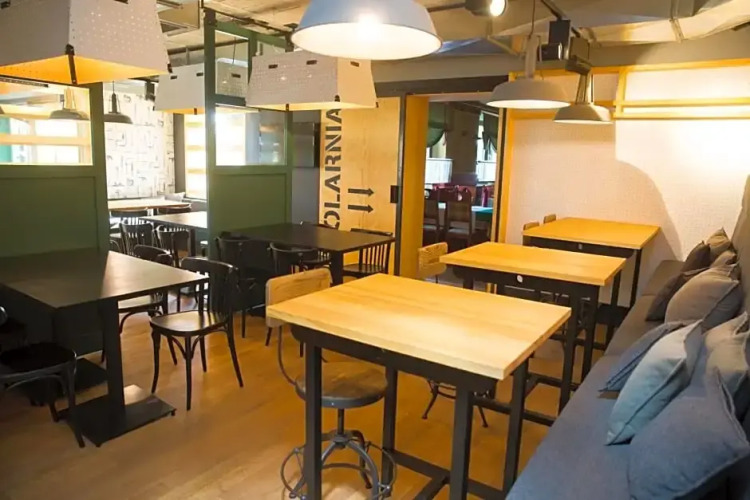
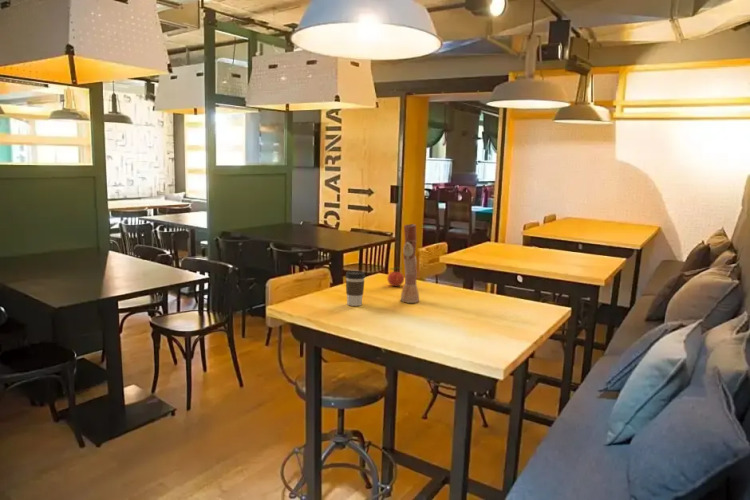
+ apple (395, 276)
+ coffee cup (354, 288)
+ vase (410, 263)
